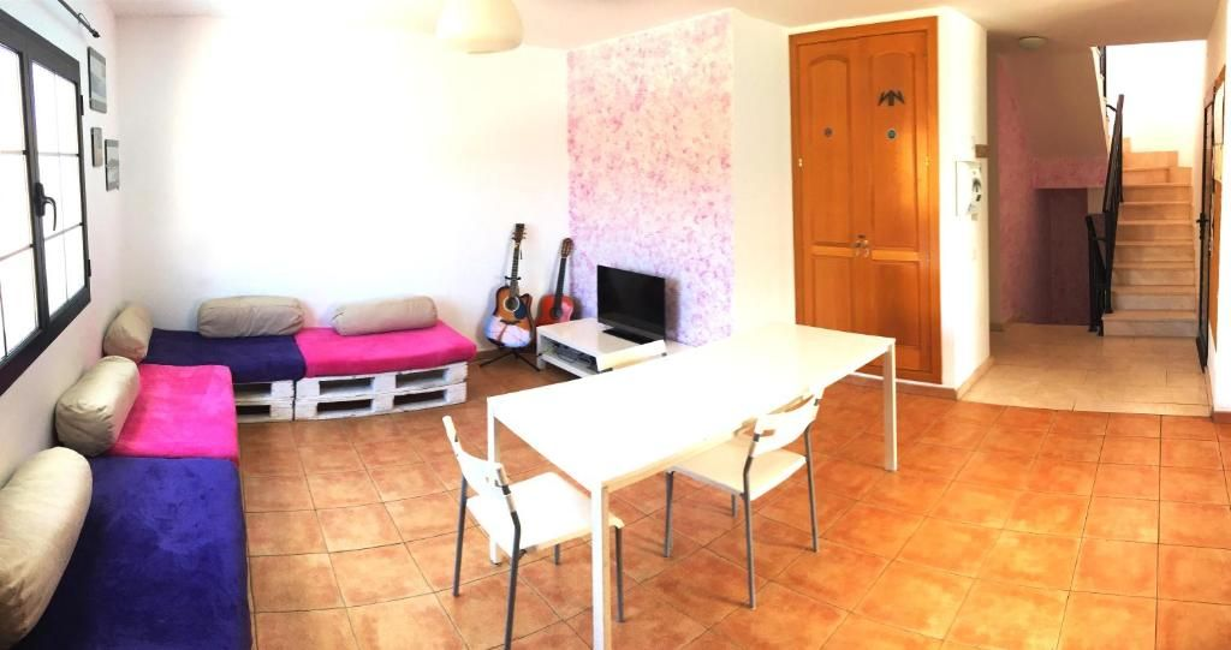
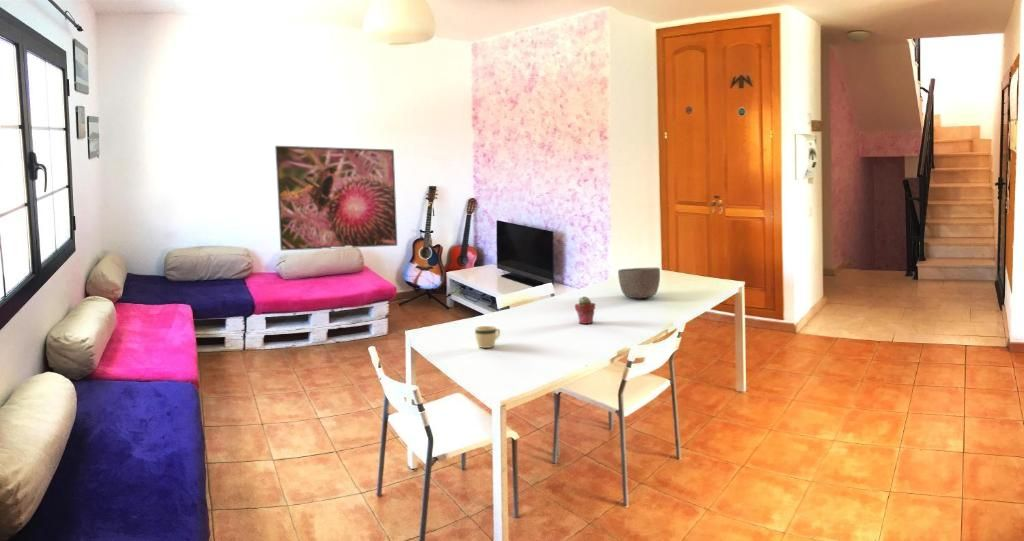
+ potted succulent (585, 309)
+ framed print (339, 198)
+ mug (489, 336)
+ bowl (639, 282)
